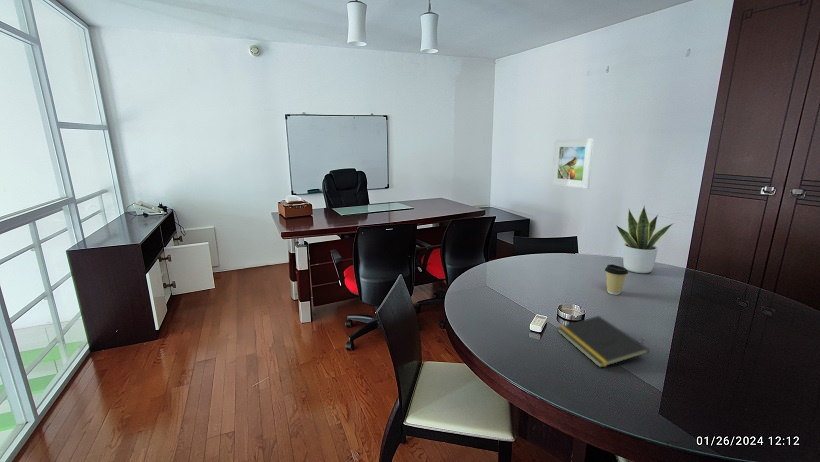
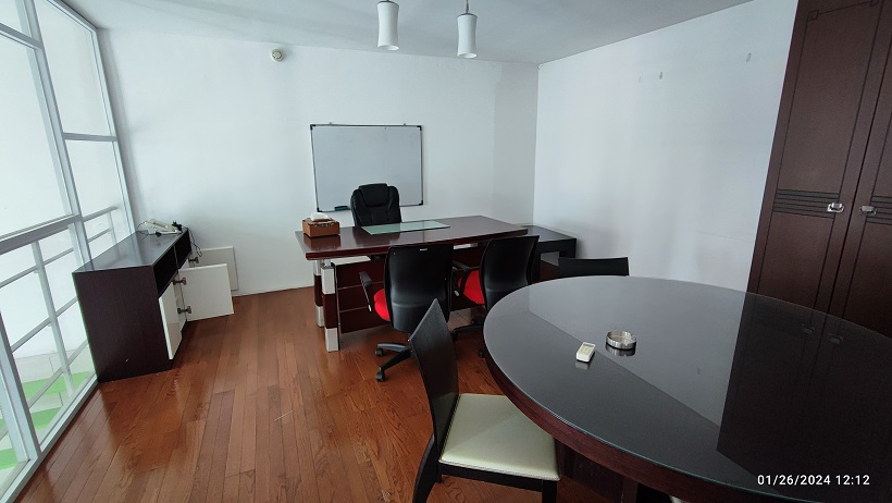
- notepad (599, 339)
- potted plant (643, 237)
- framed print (571, 163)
- coffee cup (615, 279)
